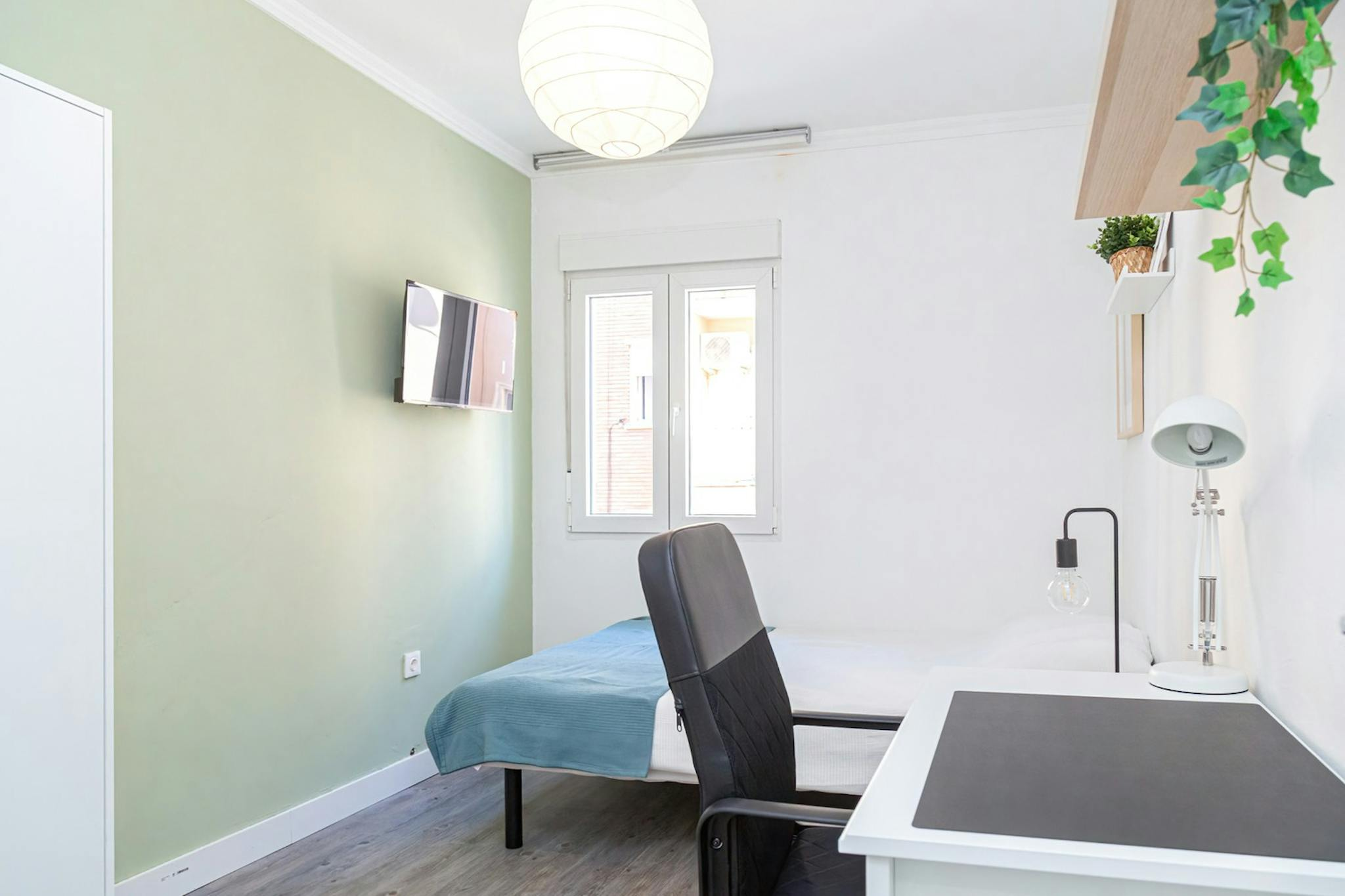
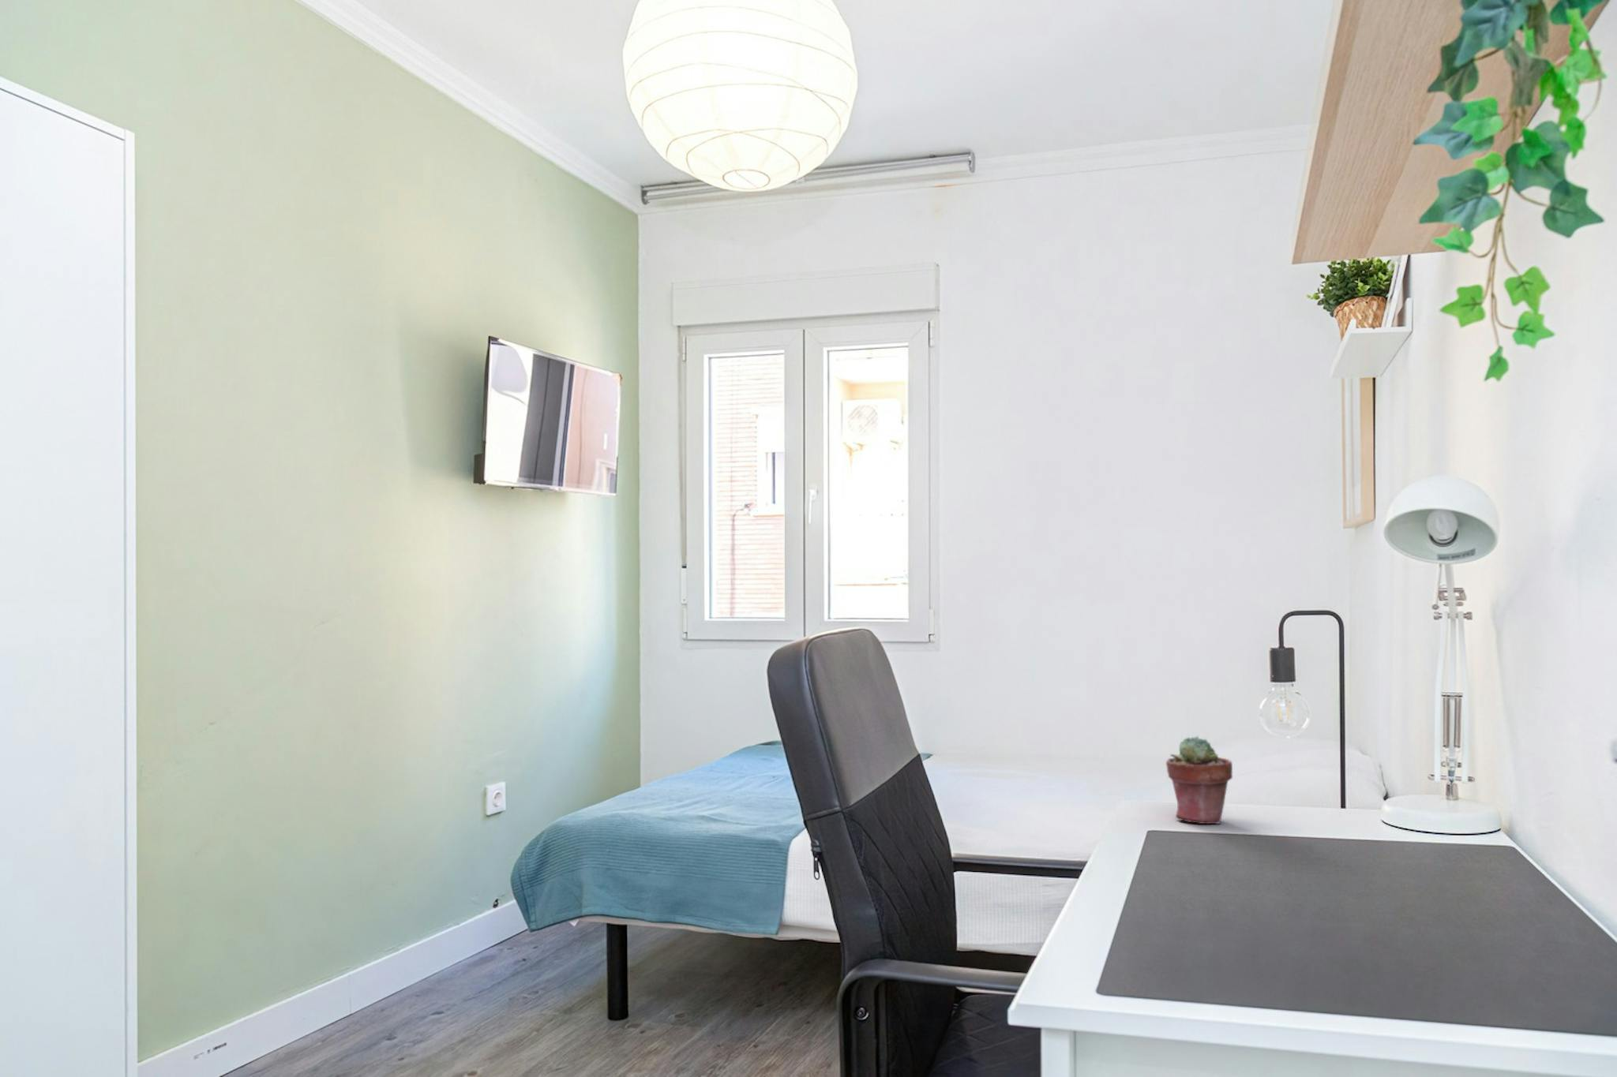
+ potted succulent (1199, 778)
